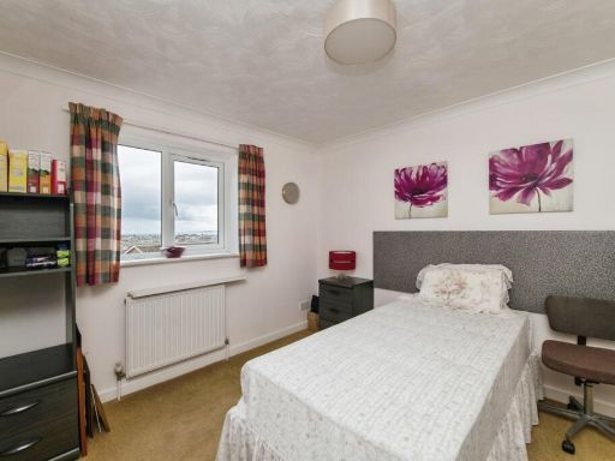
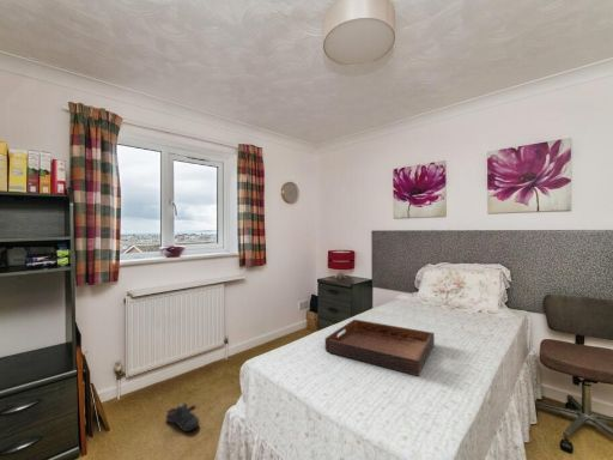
+ shoe (183, 413)
+ serving tray (380, 341)
